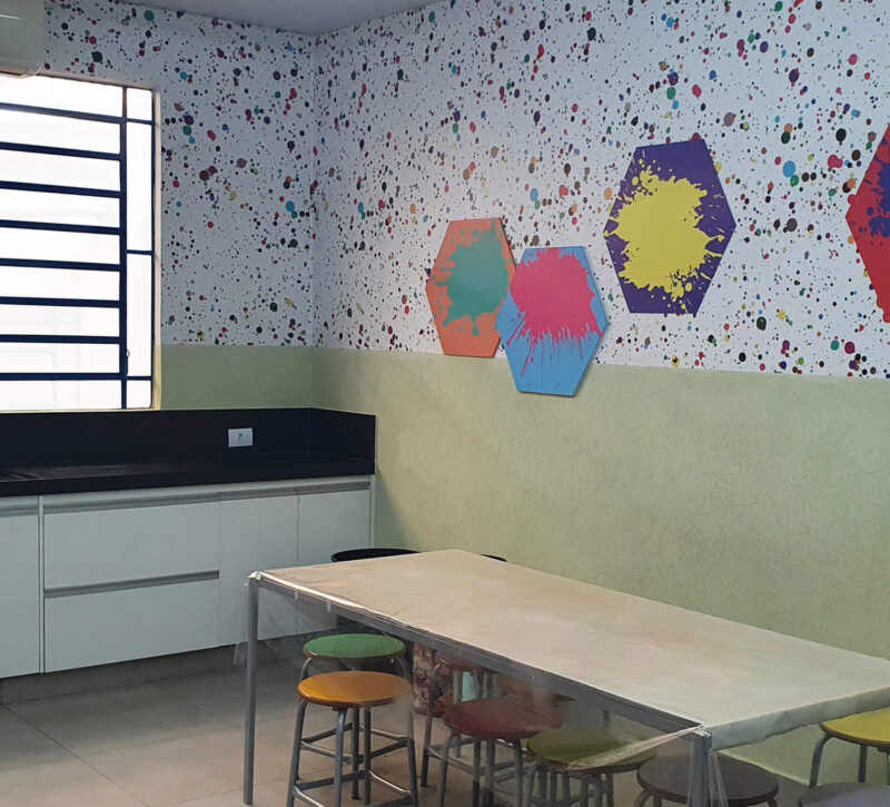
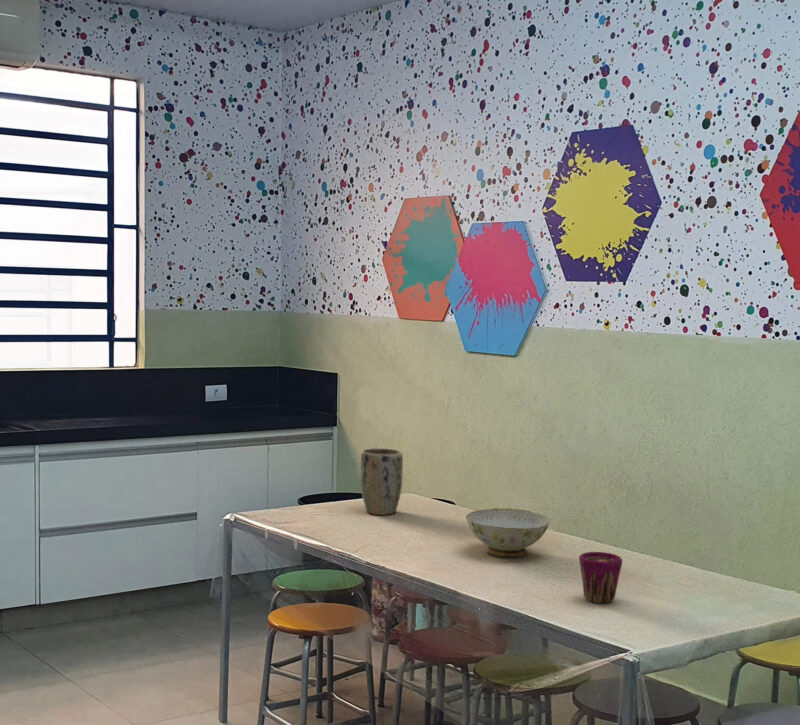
+ plant pot (381, 481)
+ ceramic bowl (507, 534)
+ cup (601, 576)
